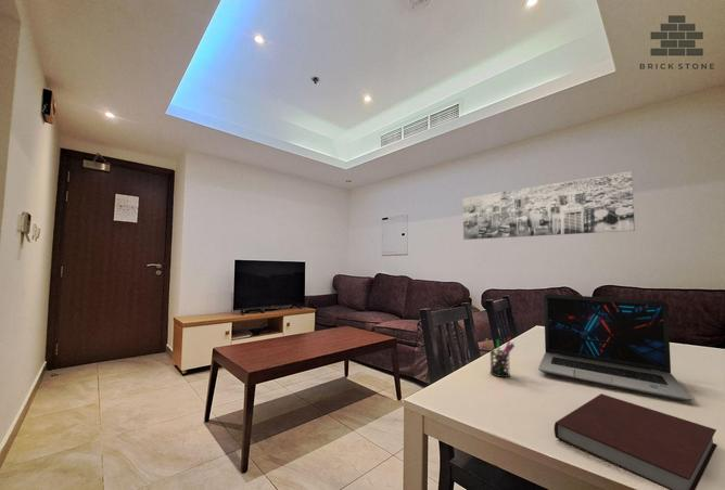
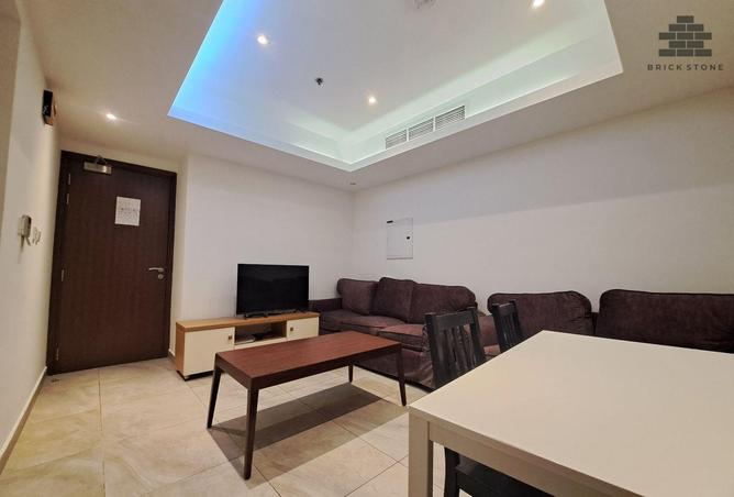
- wall art (533, 211)
- laptop (602, 337)
- notebook (634, 433)
- pen holder (500, 354)
